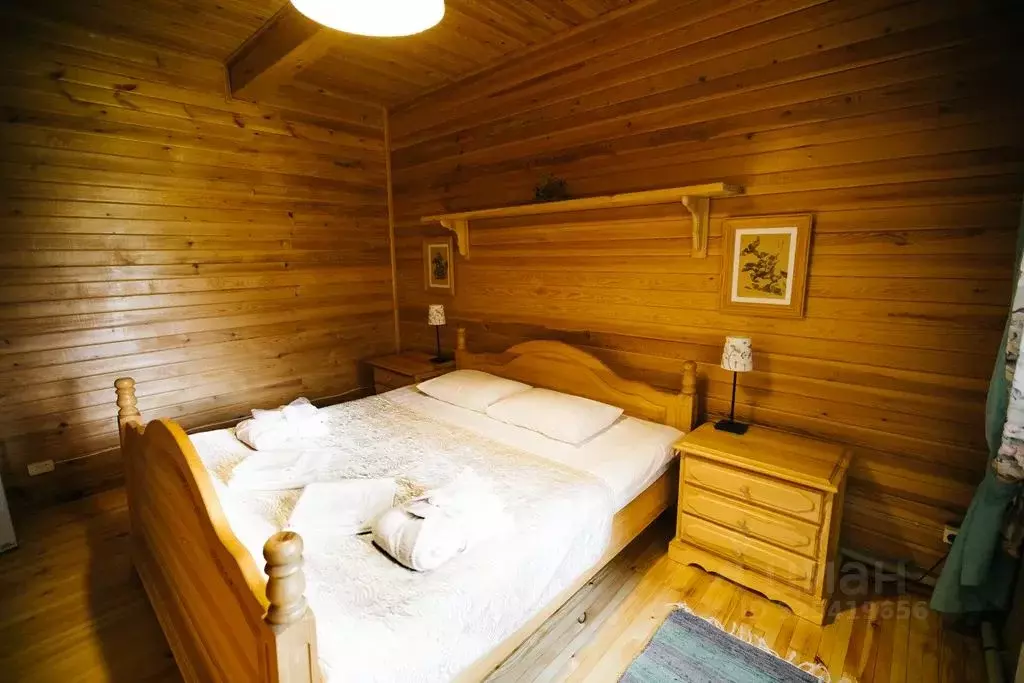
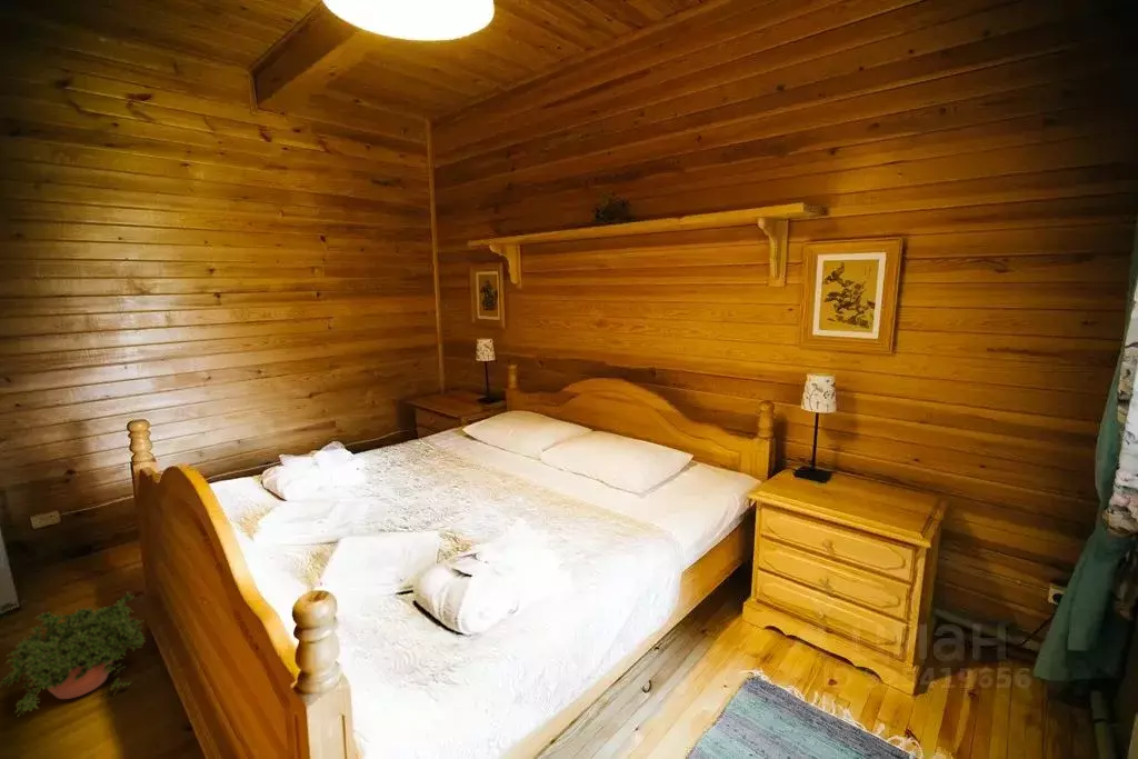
+ potted plant (74, 651)
